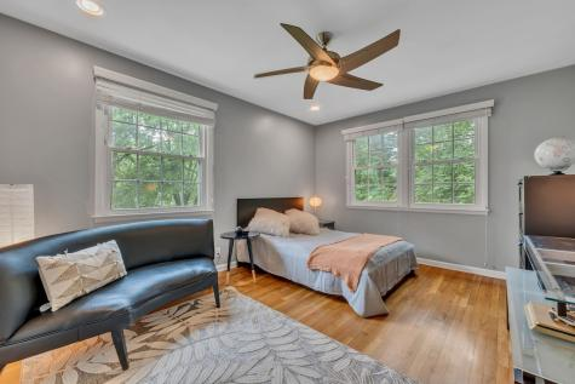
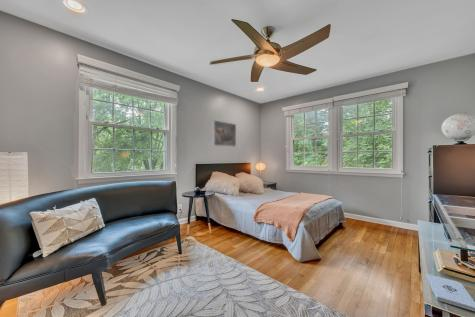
+ notepad (449, 290)
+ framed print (225, 134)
